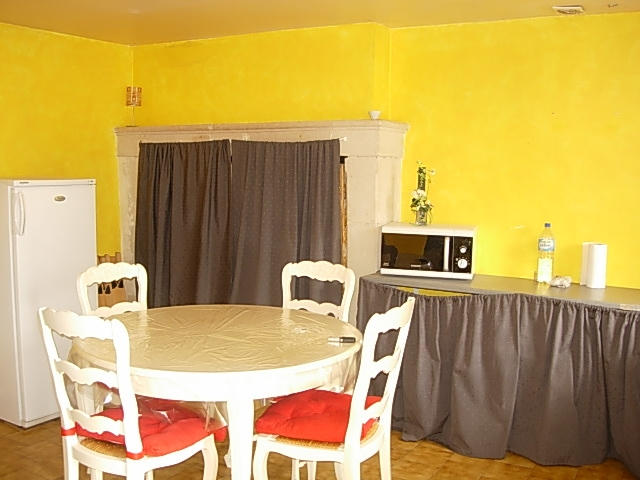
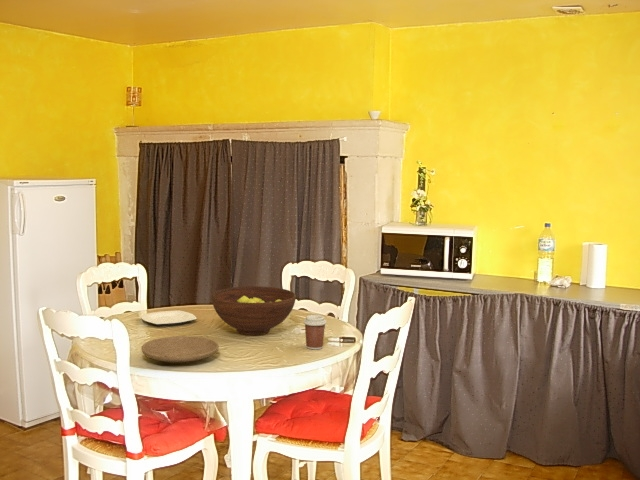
+ fruit bowl (253, 313)
+ plate (180, 351)
+ plate (168, 318)
+ coffee cup (314, 332)
